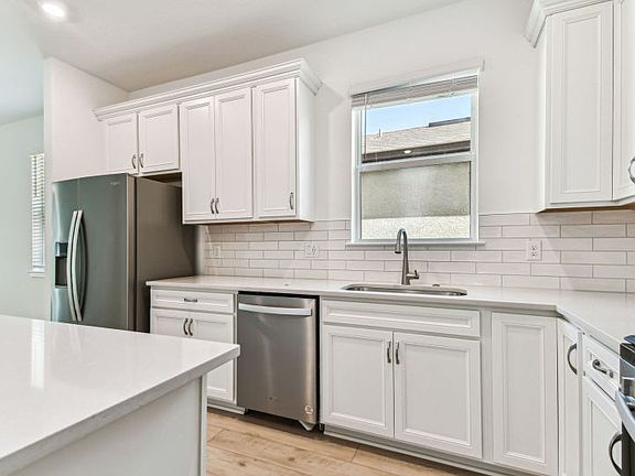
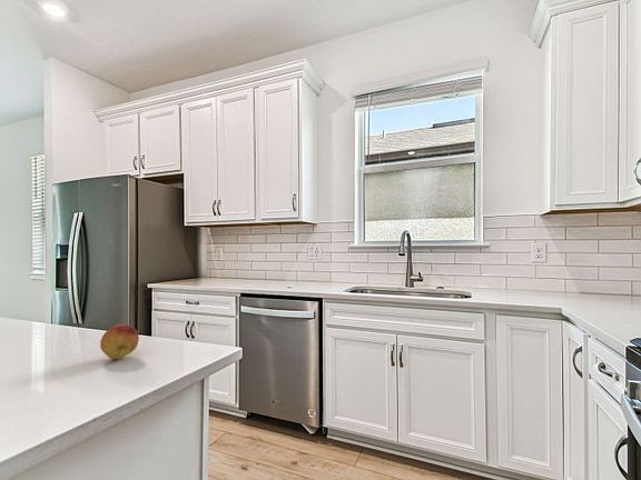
+ fruit (119, 341)
